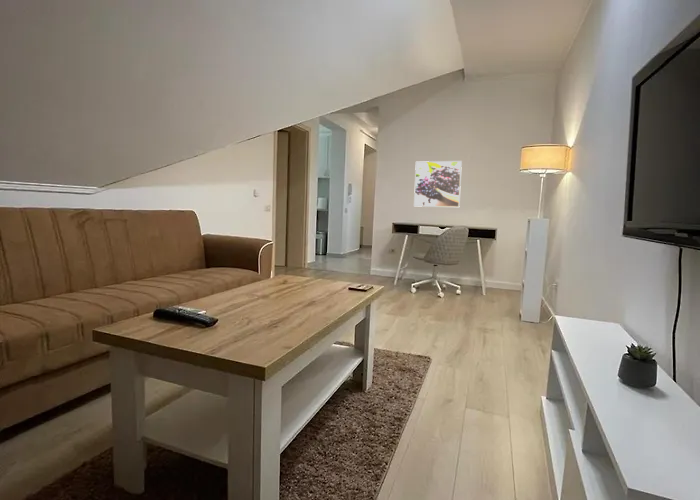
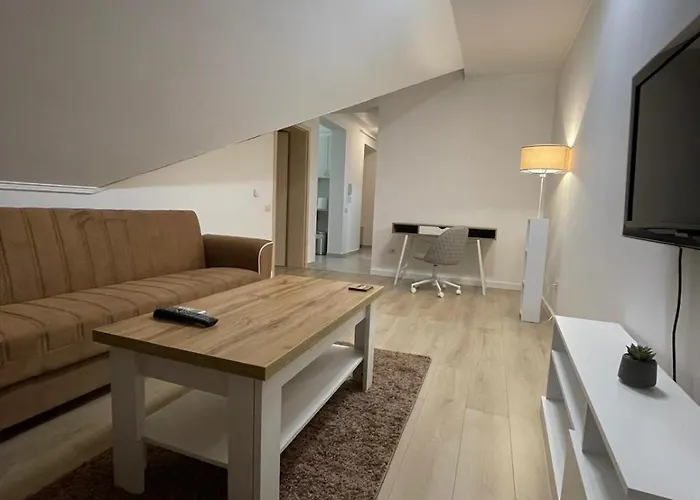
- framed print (437, 184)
